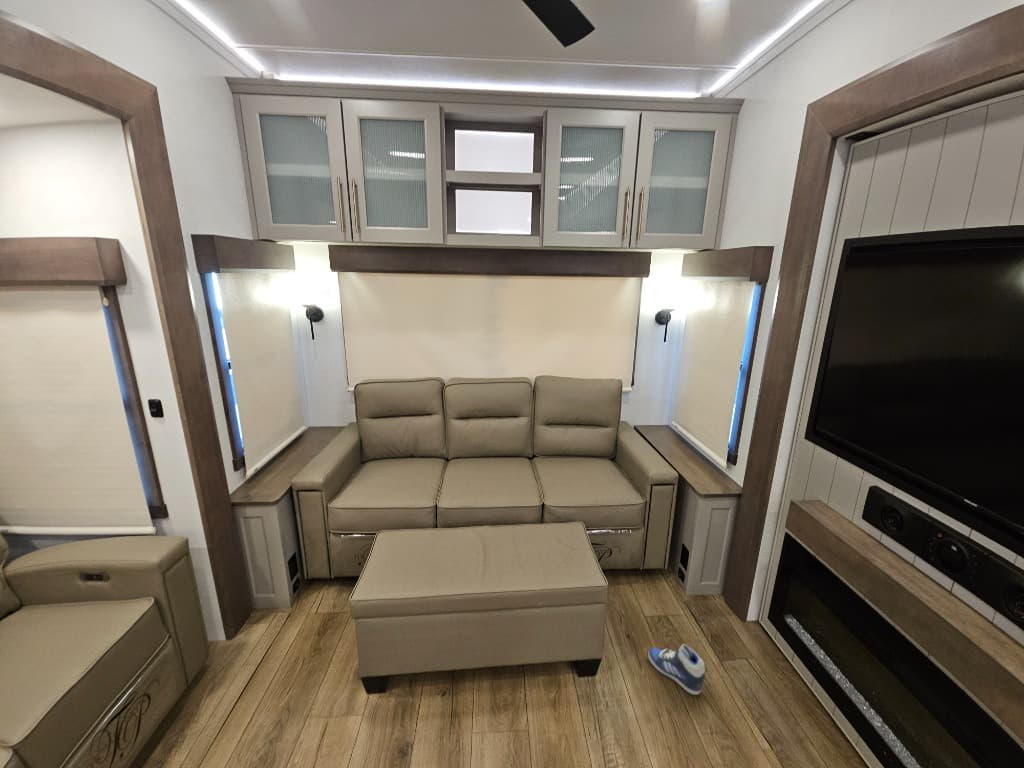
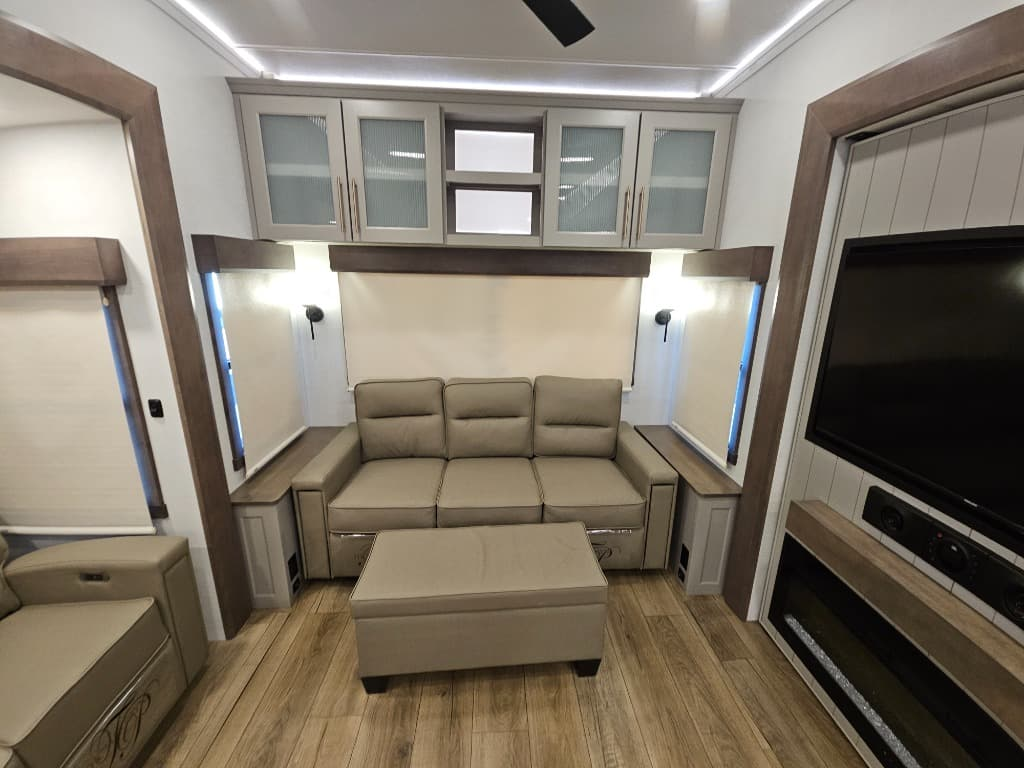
- sneaker (676, 656)
